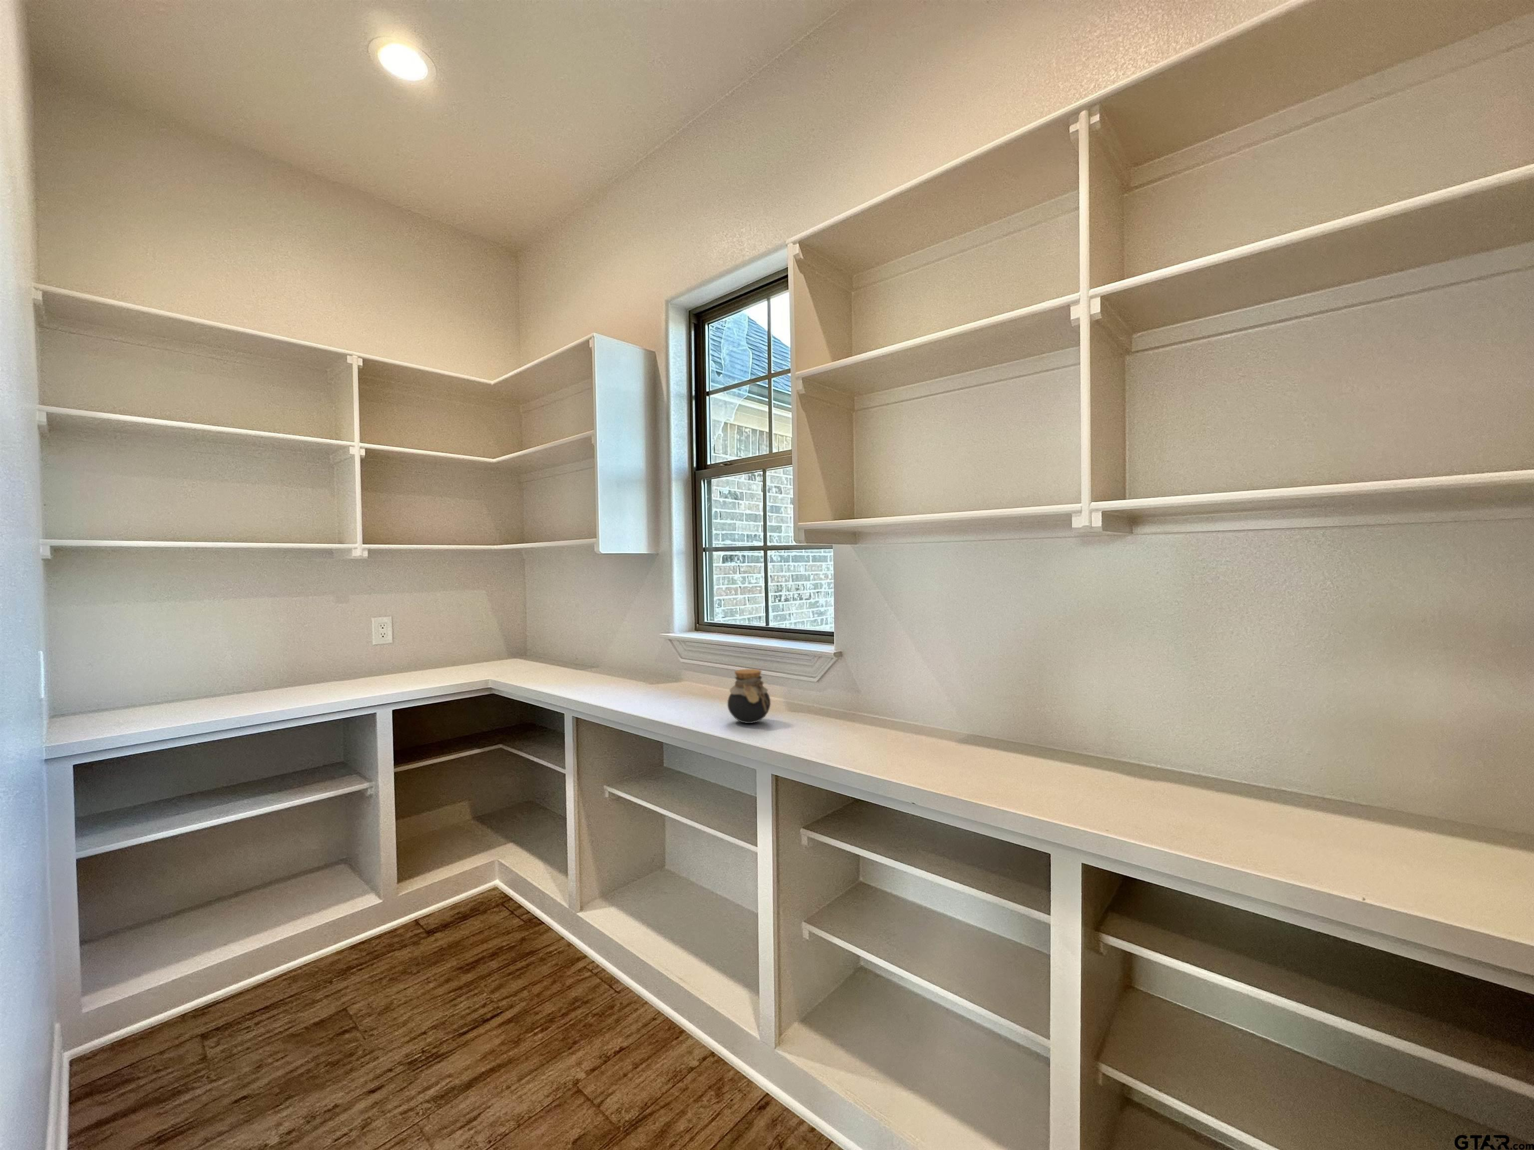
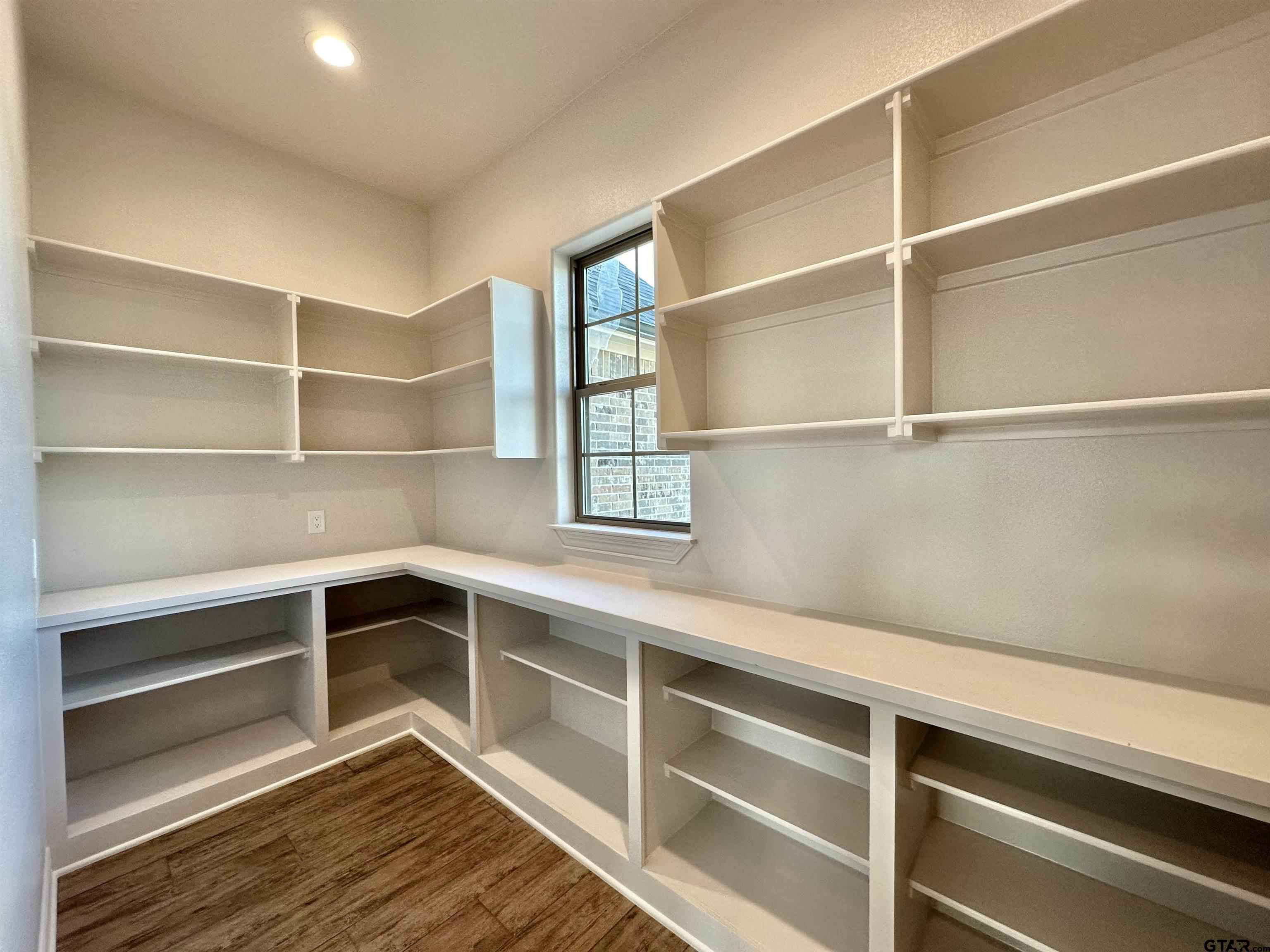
- jar (749, 697)
